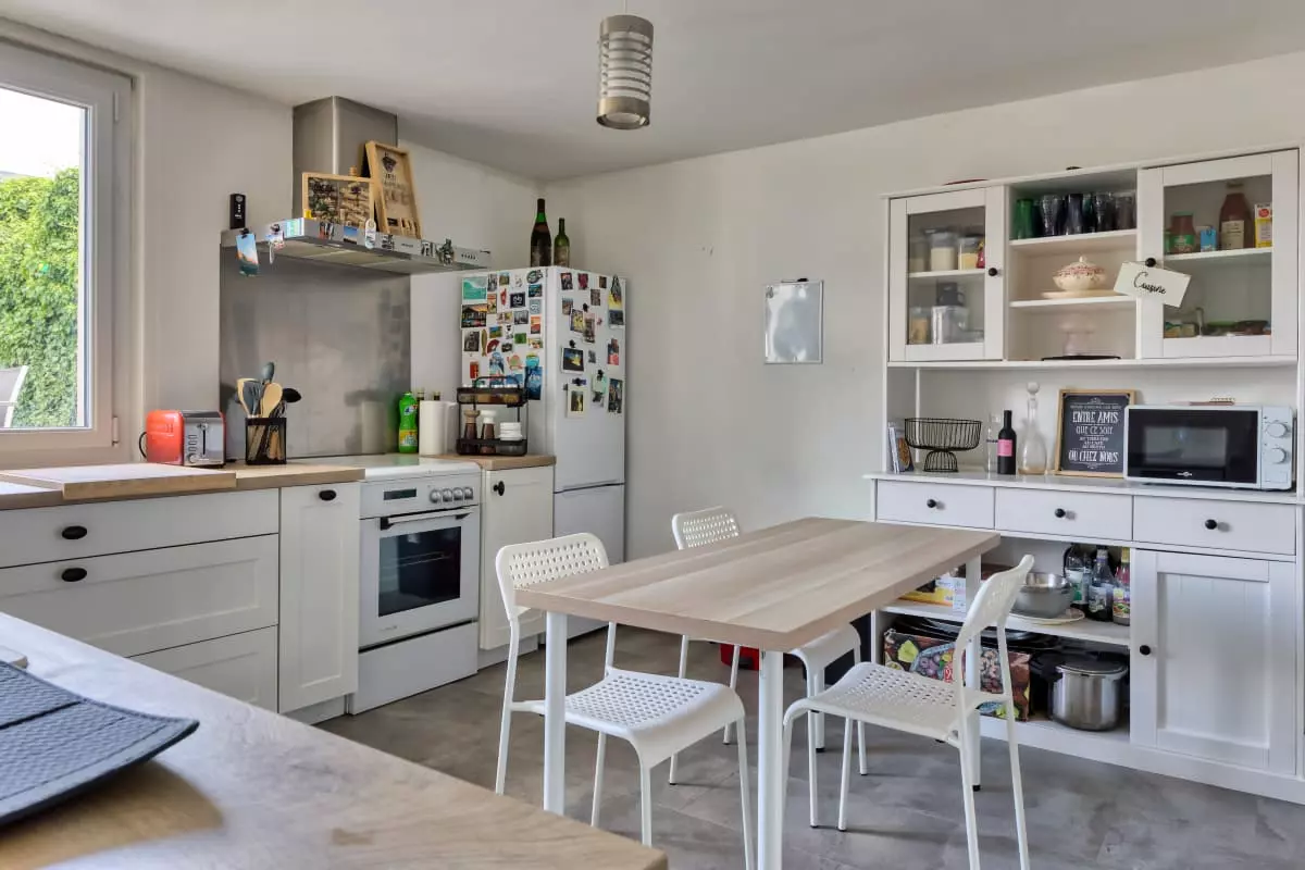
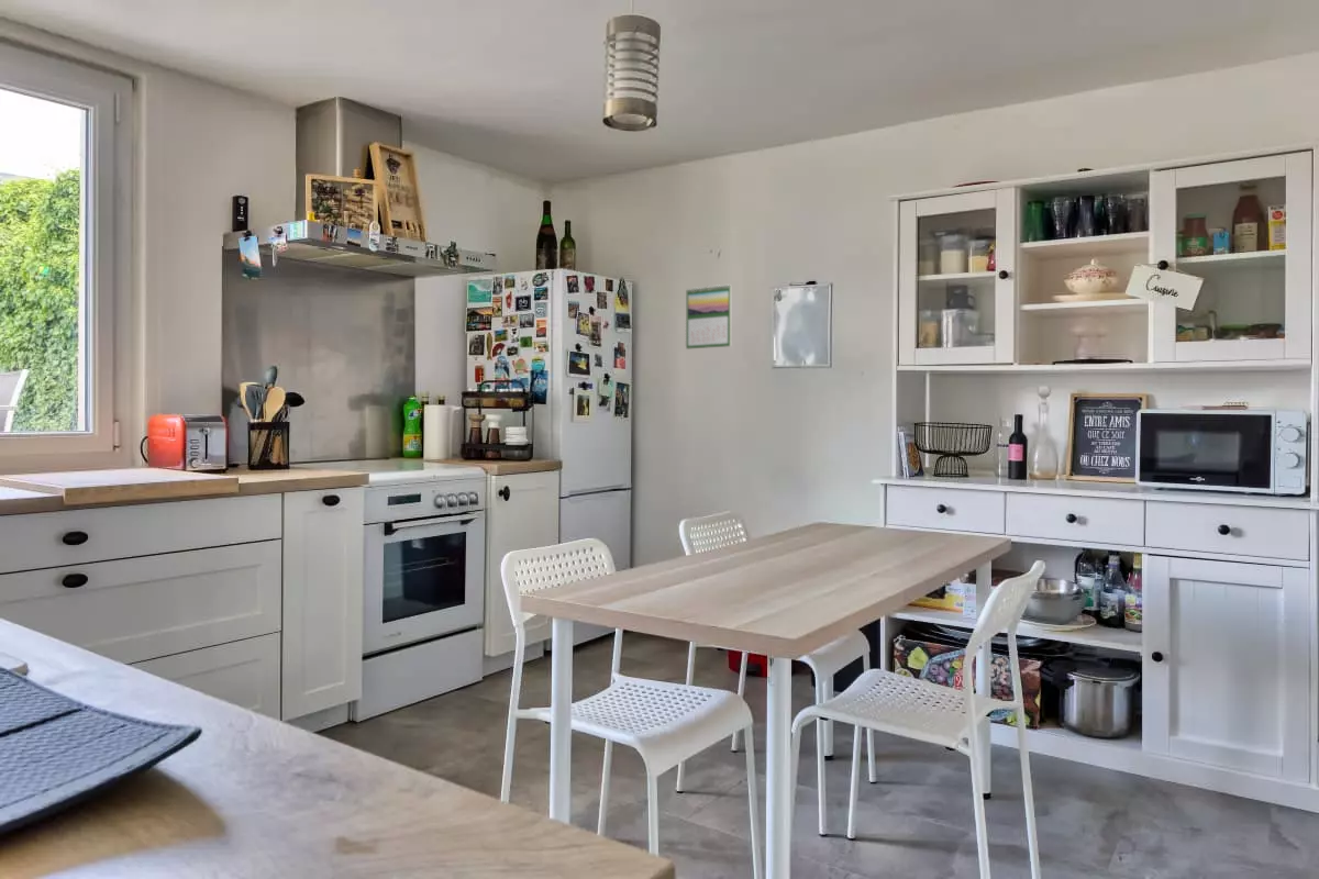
+ calendar (708, 315)
